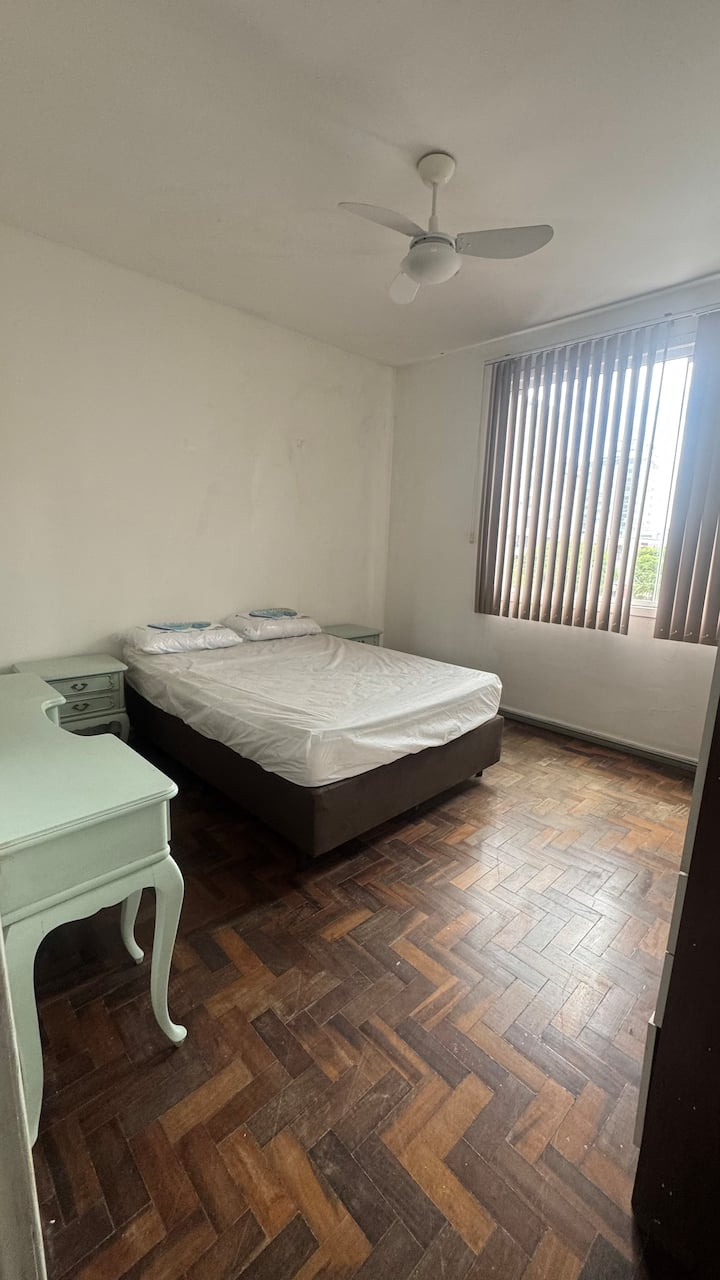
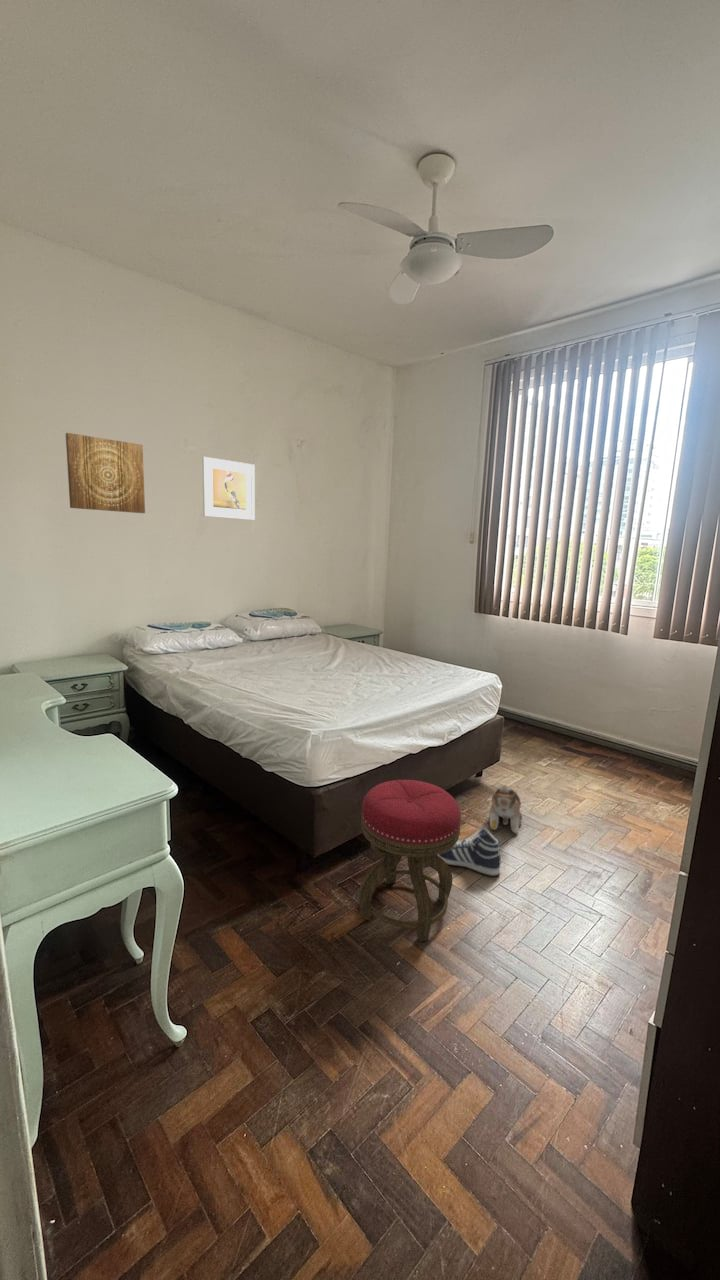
+ wall art (107, 475)
+ plush toy (507, 798)
+ sneaker (465, 845)
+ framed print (229, 489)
+ stool (408, 852)
